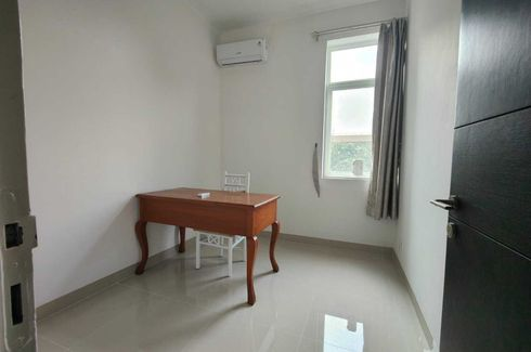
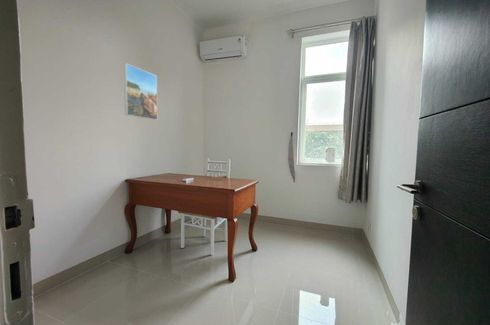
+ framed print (142, 94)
